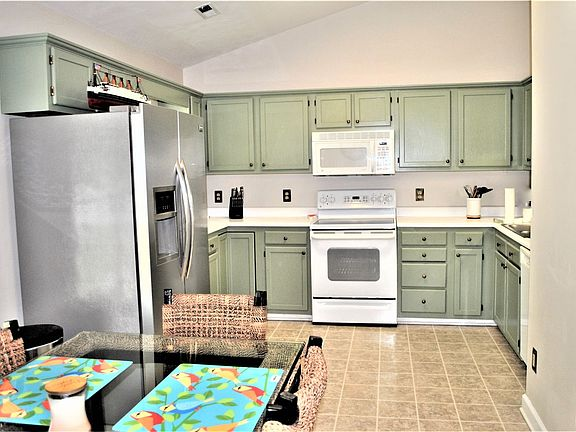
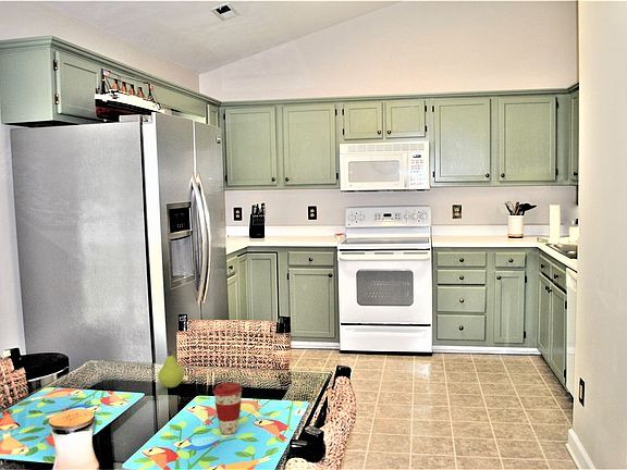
+ coffee cup (228, 408)
+ fruit (170, 369)
